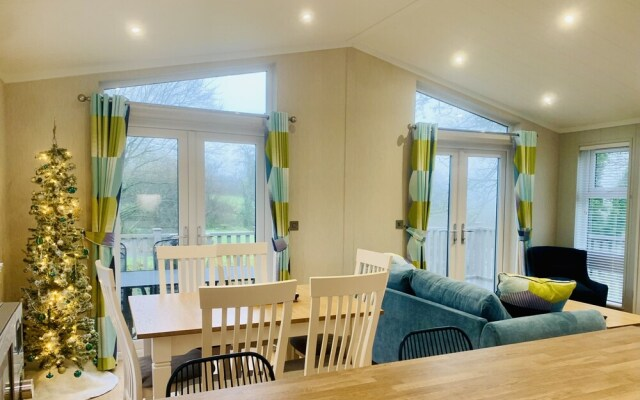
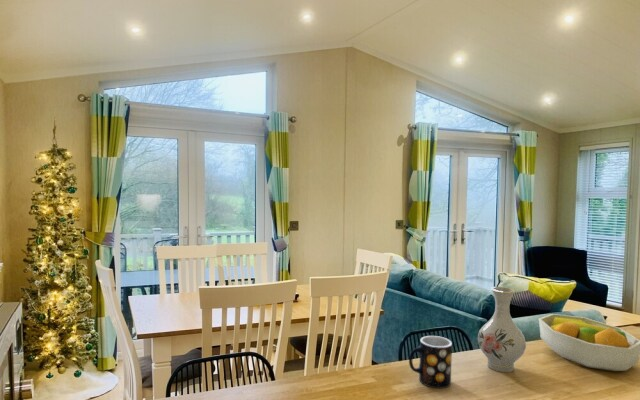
+ fruit bowl (586, 336)
+ vase (501, 328)
+ mug (431, 362)
